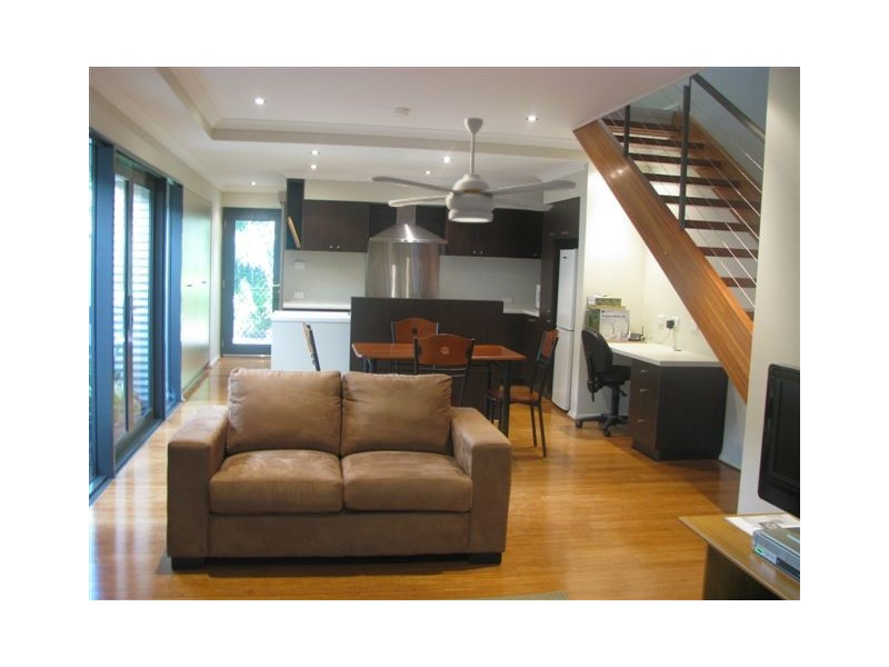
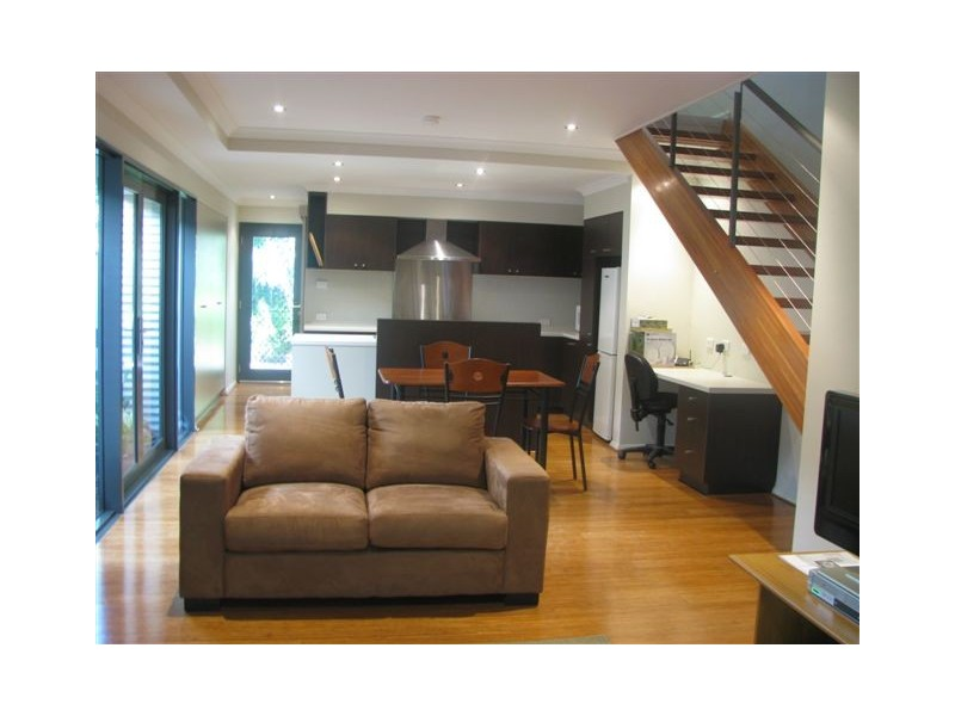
- ceiling fan (471, 170)
